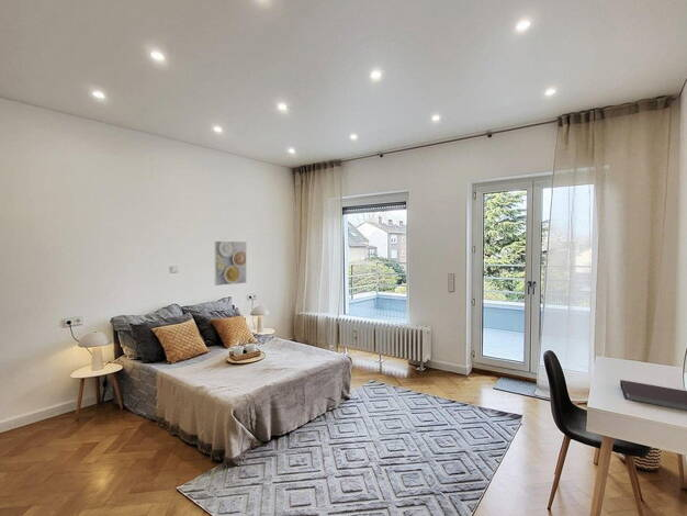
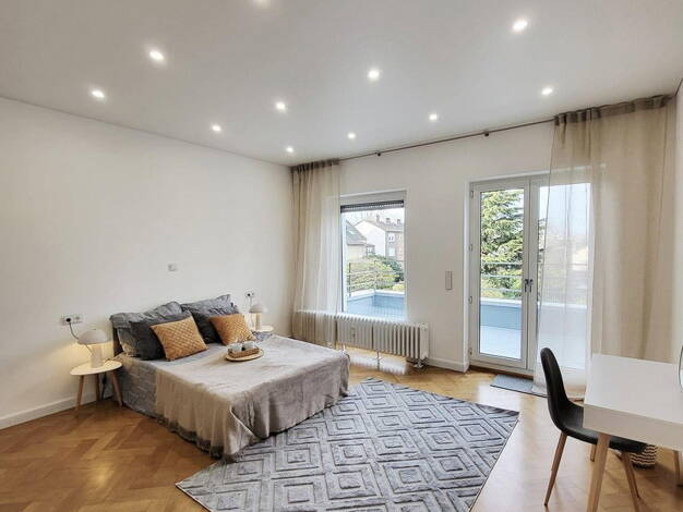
- notebook (656, 394)
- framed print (230, 262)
